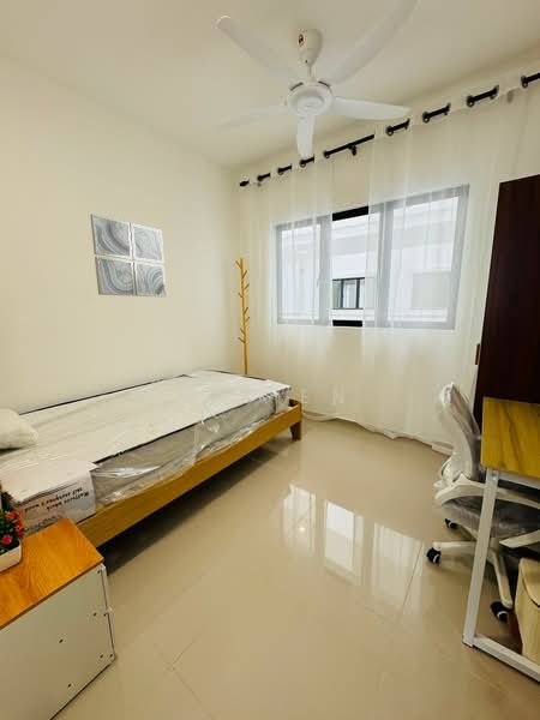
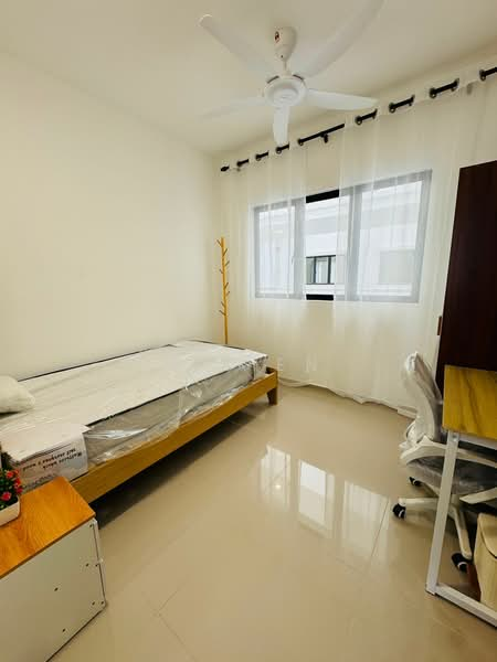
- wall art (131, 260)
